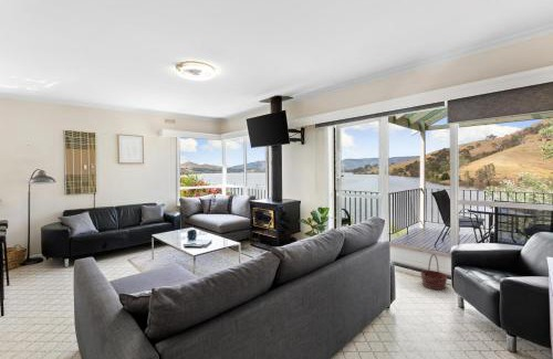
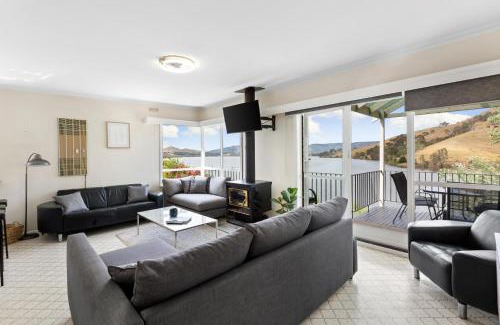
- basket (432, 271)
